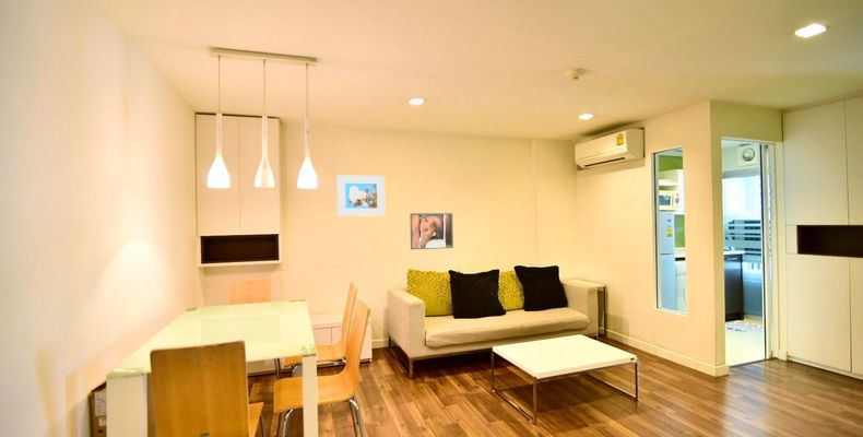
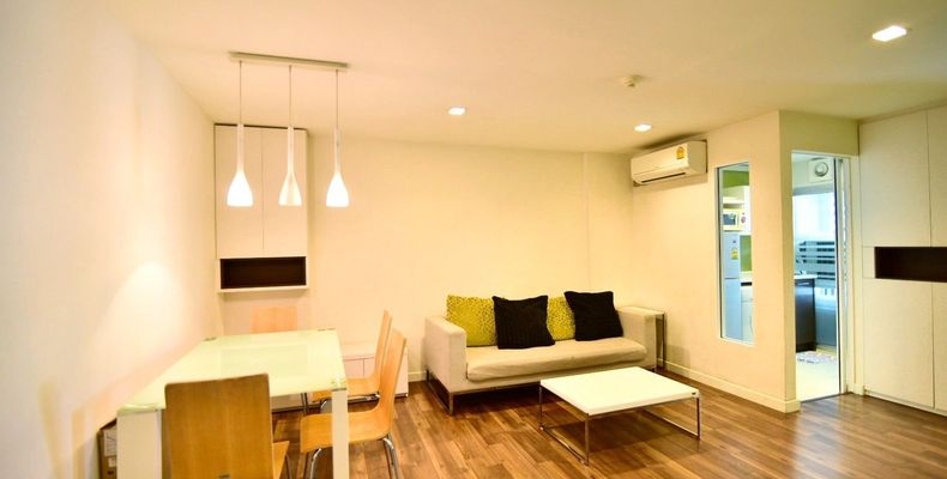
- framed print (432, 231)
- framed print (360, 196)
